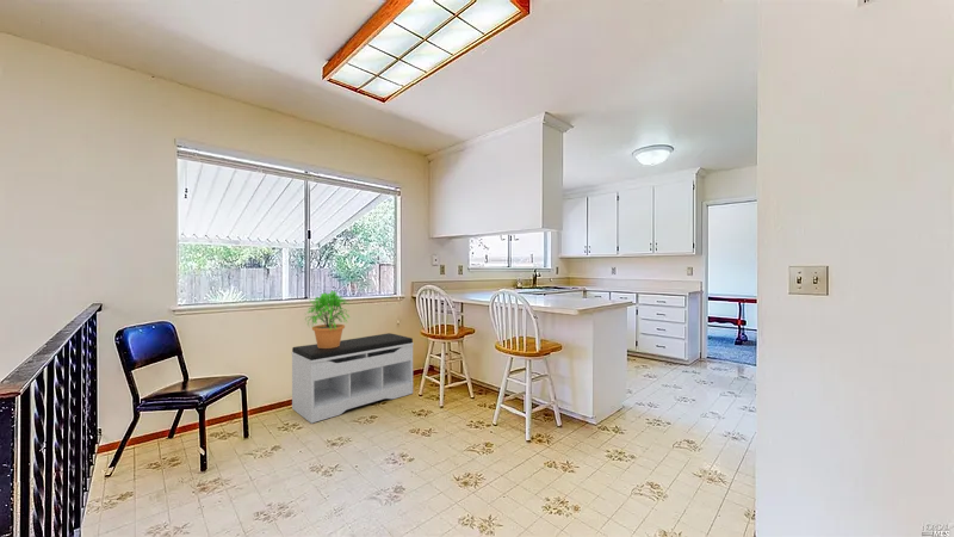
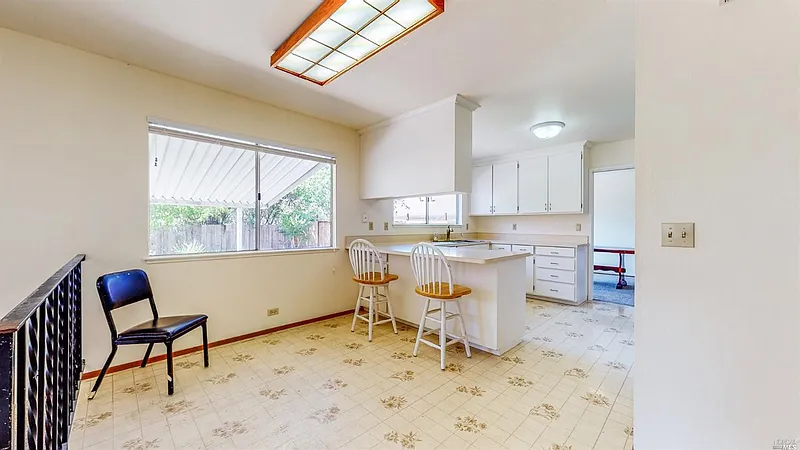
- potted plant (328, 317)
- bench (355, 371)
